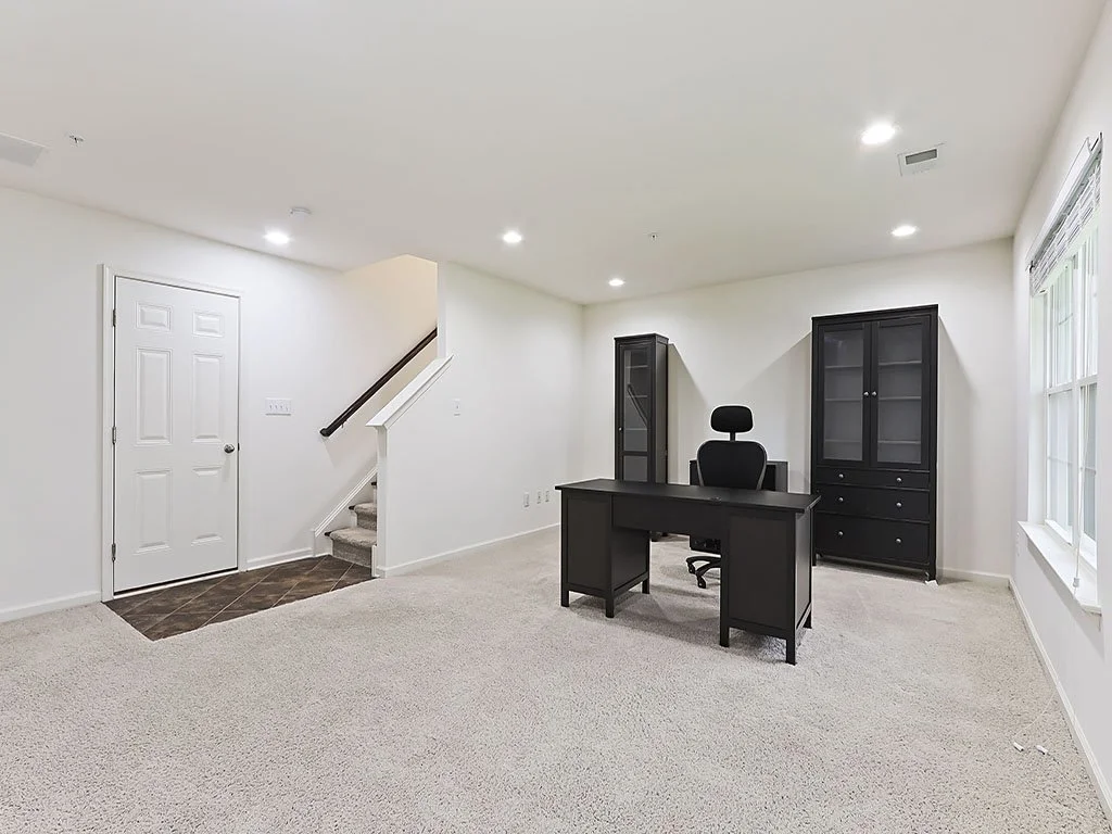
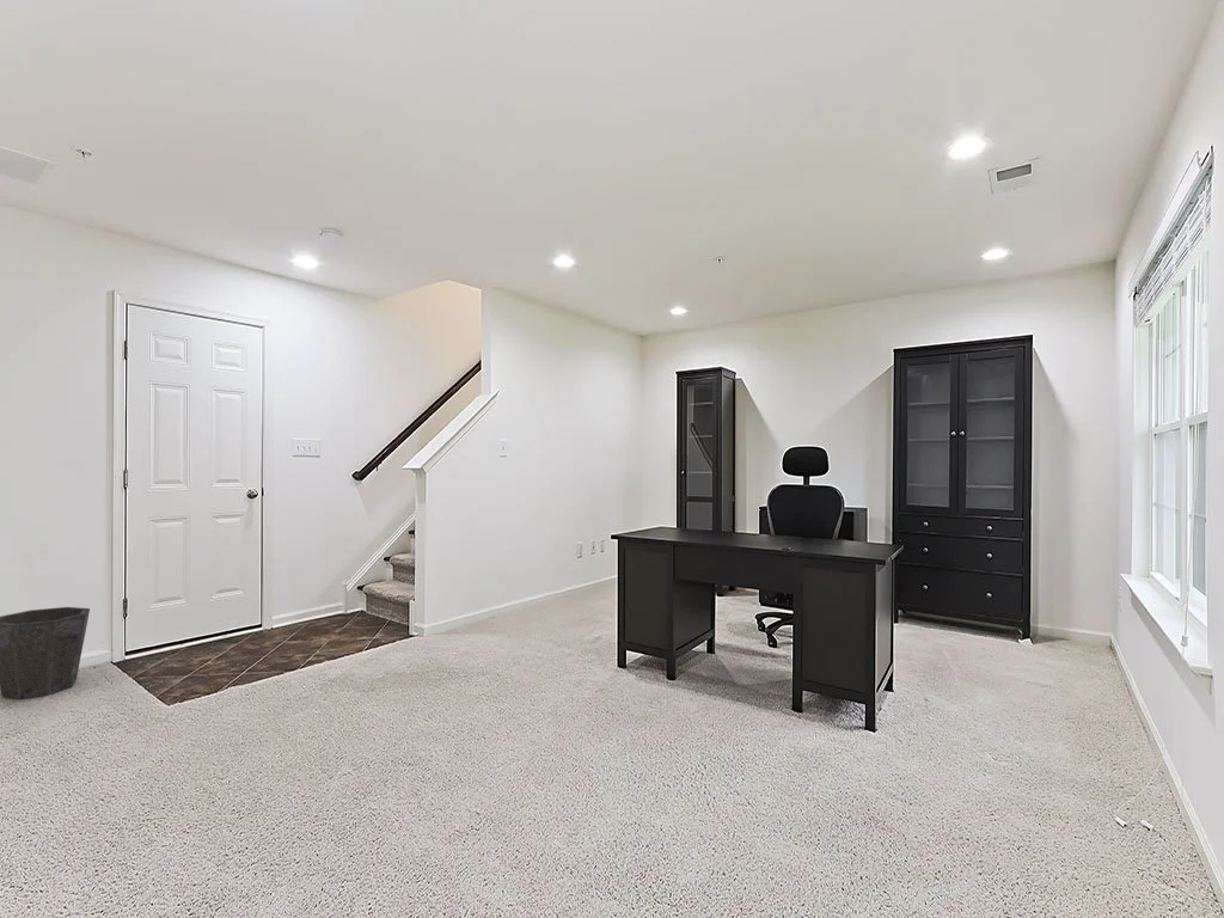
+ waste bin (41, 651)
